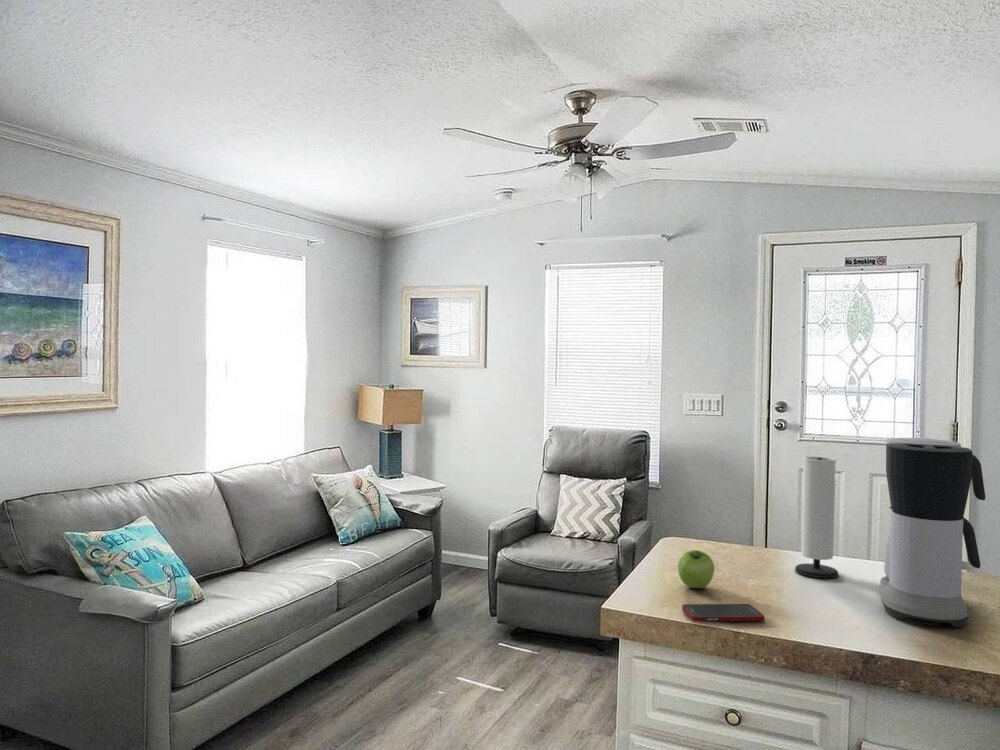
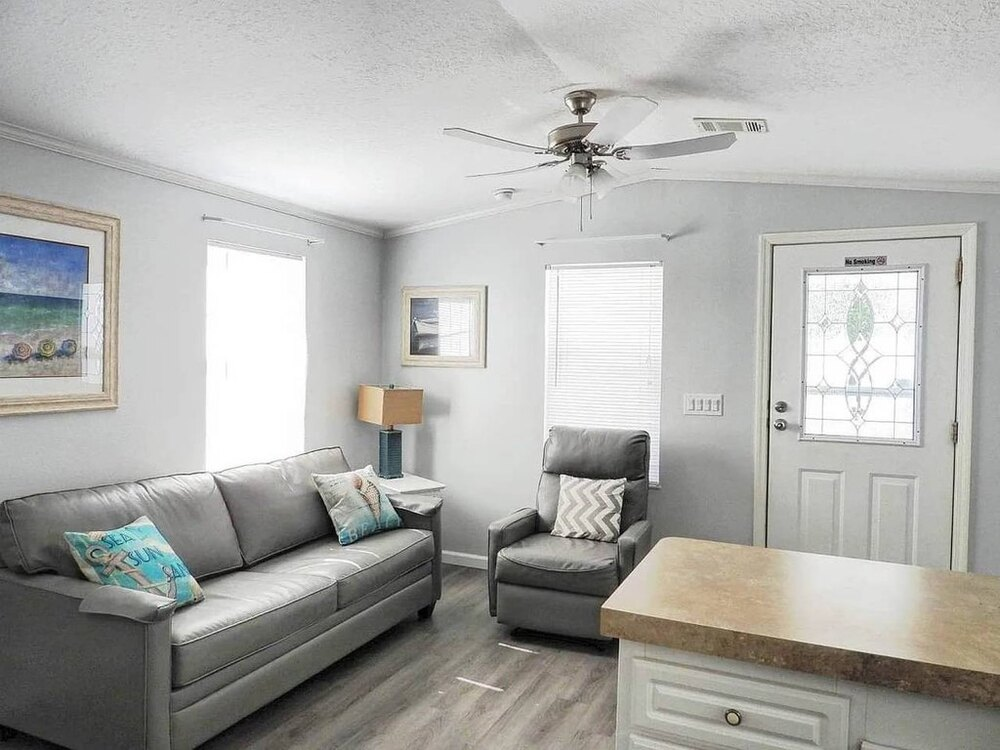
- fruit (695, 569)
- cell phone (722, 612)
- speaker (818, 515)
- coffee maker (934, 525)
